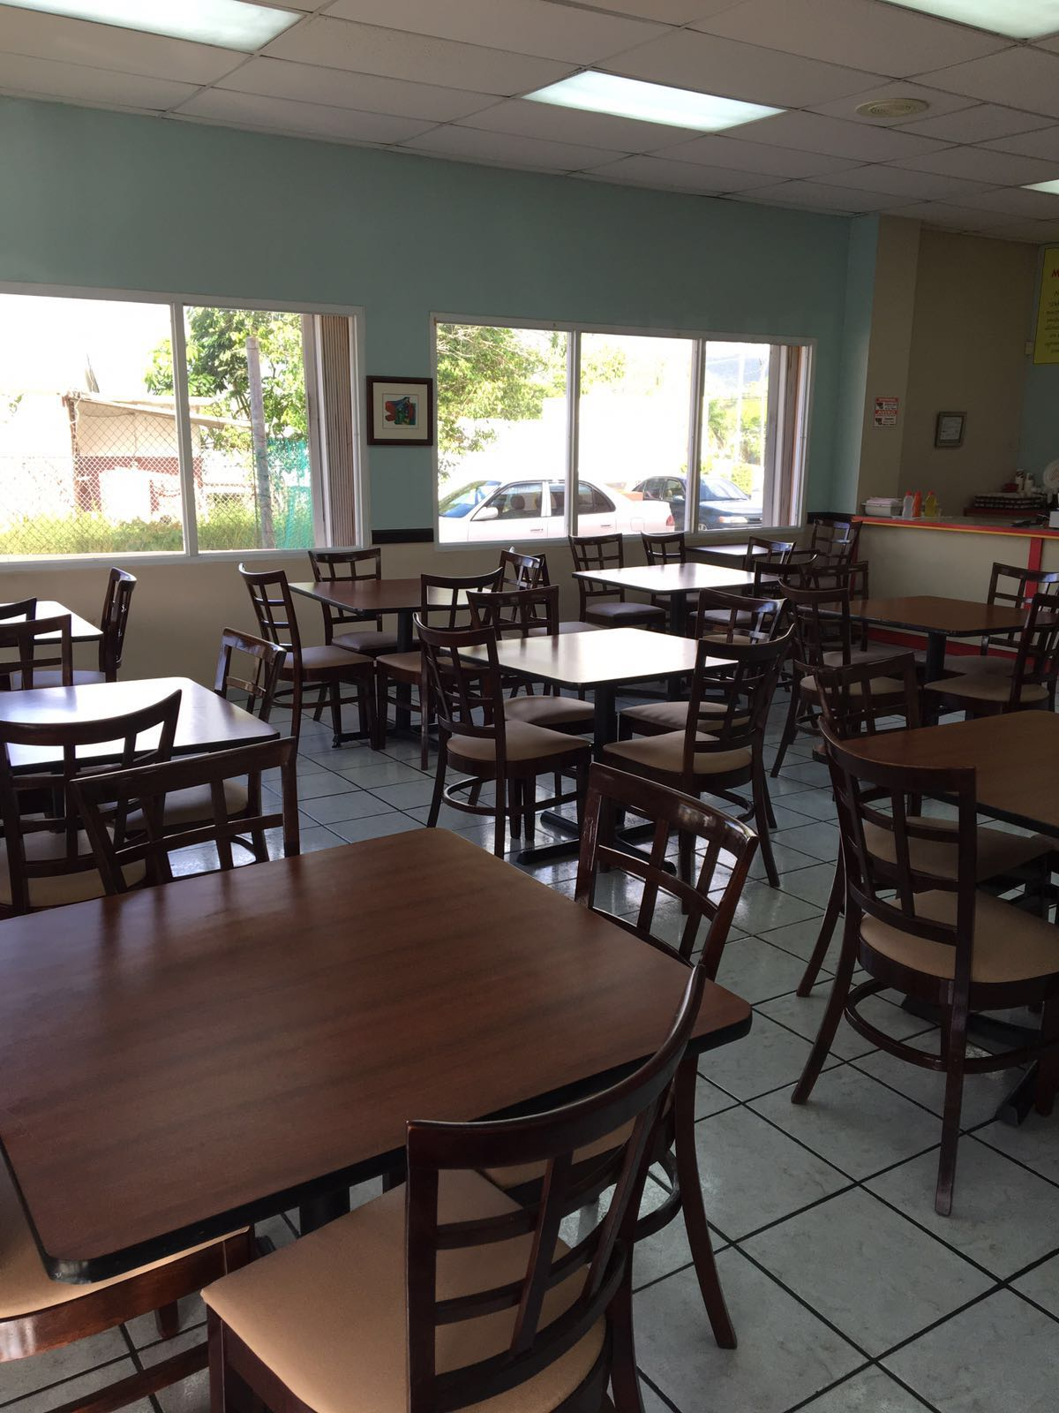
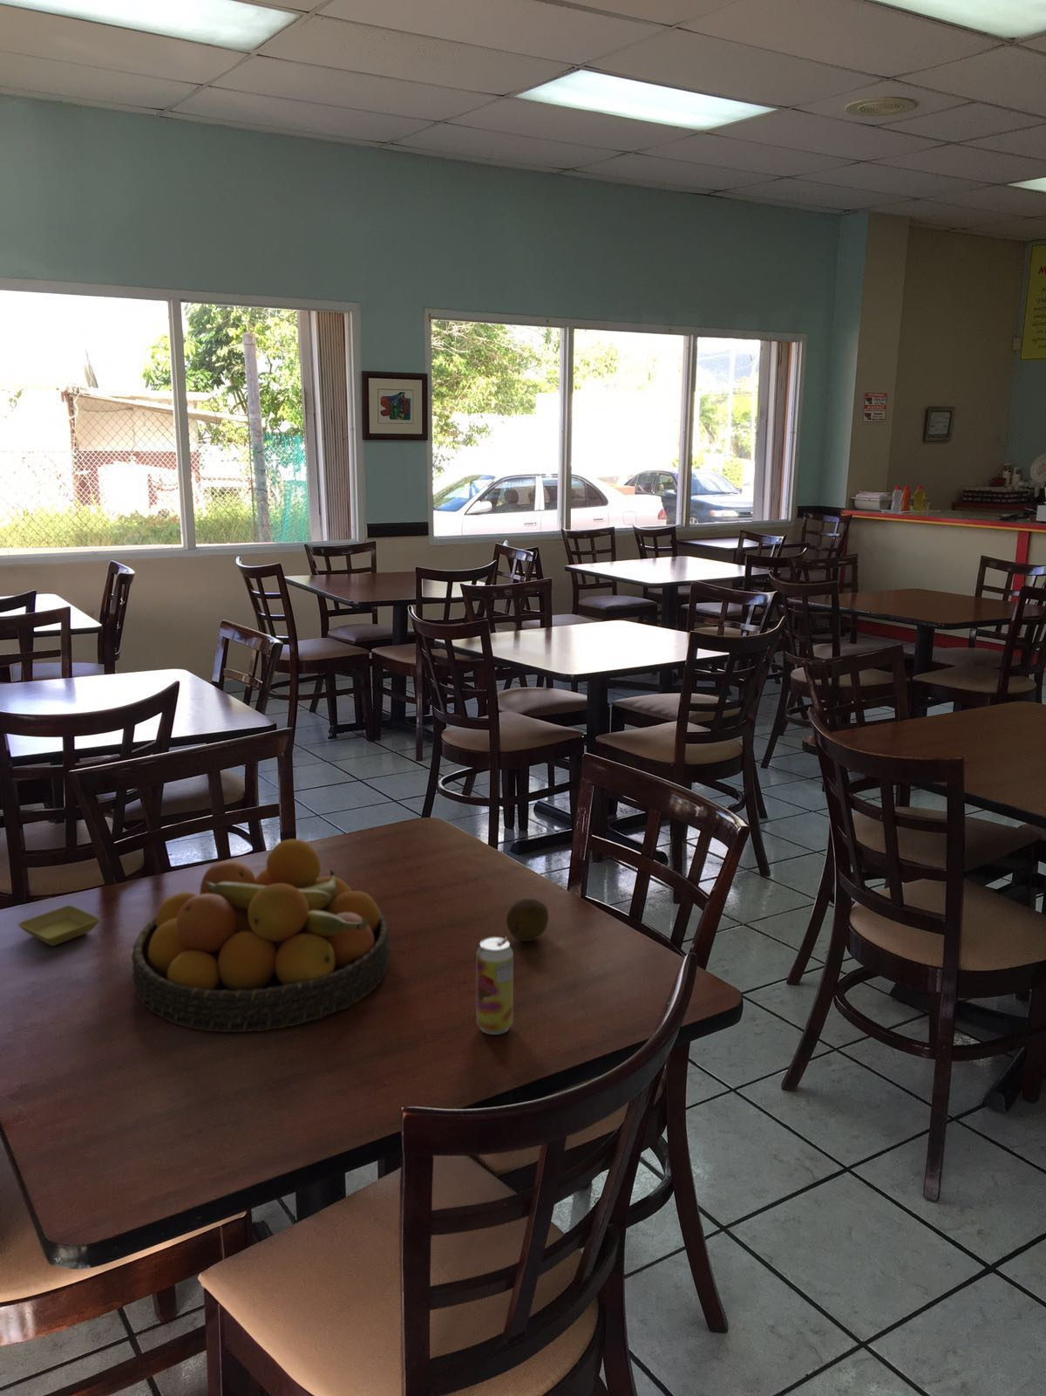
+ fruit bowl (263, 917)
+ saucer (59, 927)
+ beverage can (494, 984)
+ fruit (526, 919)
